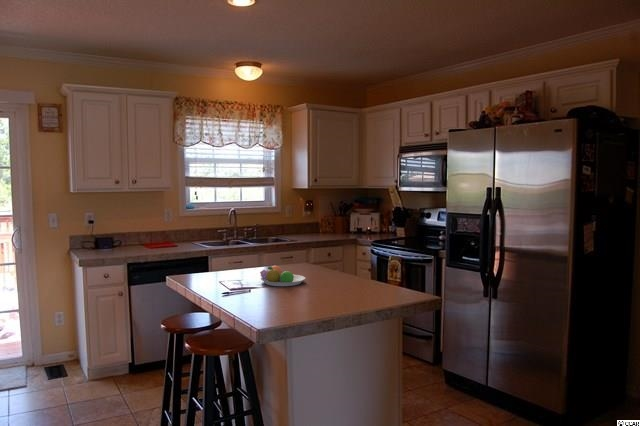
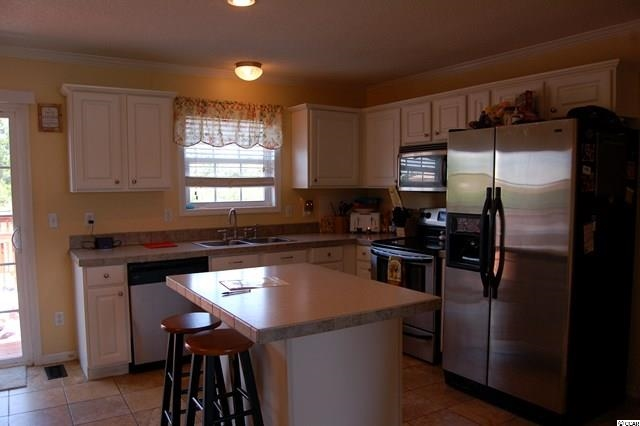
- fruit bowl (282, 274)
